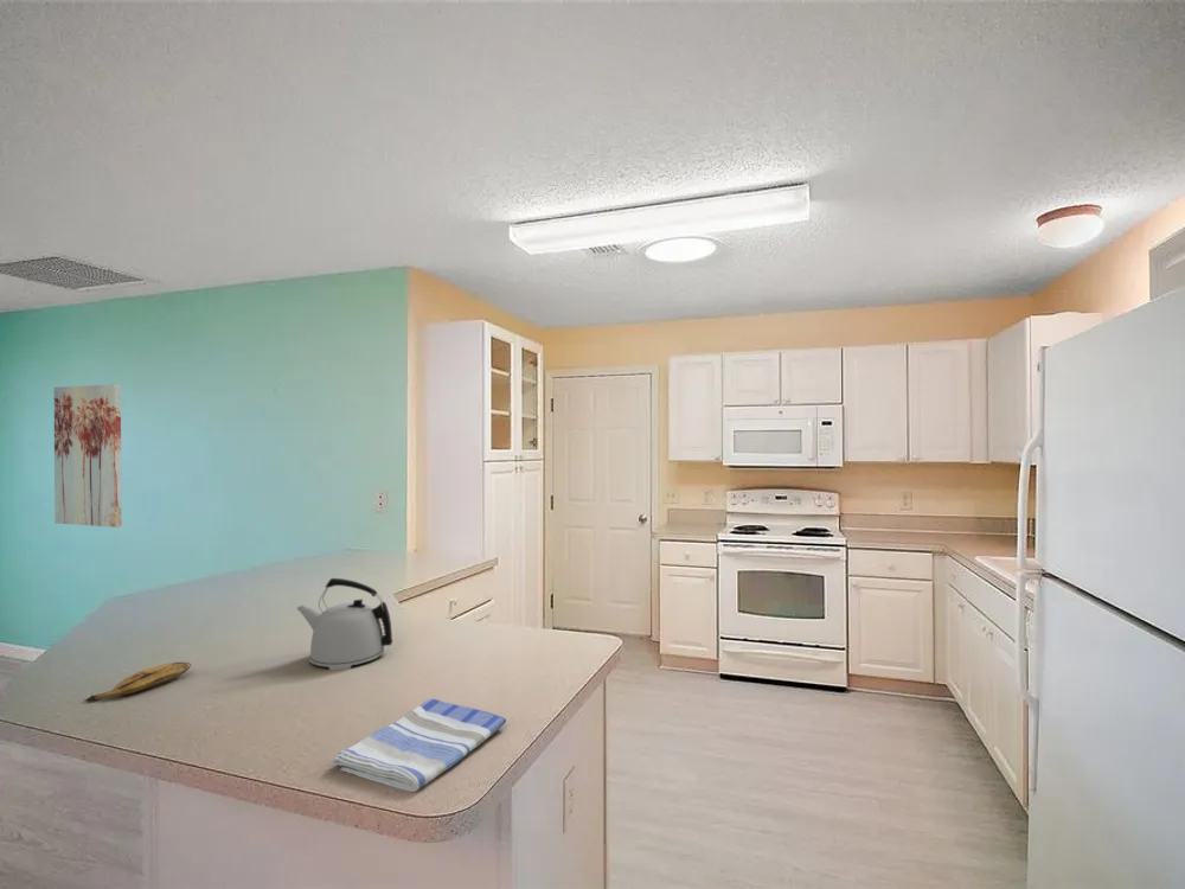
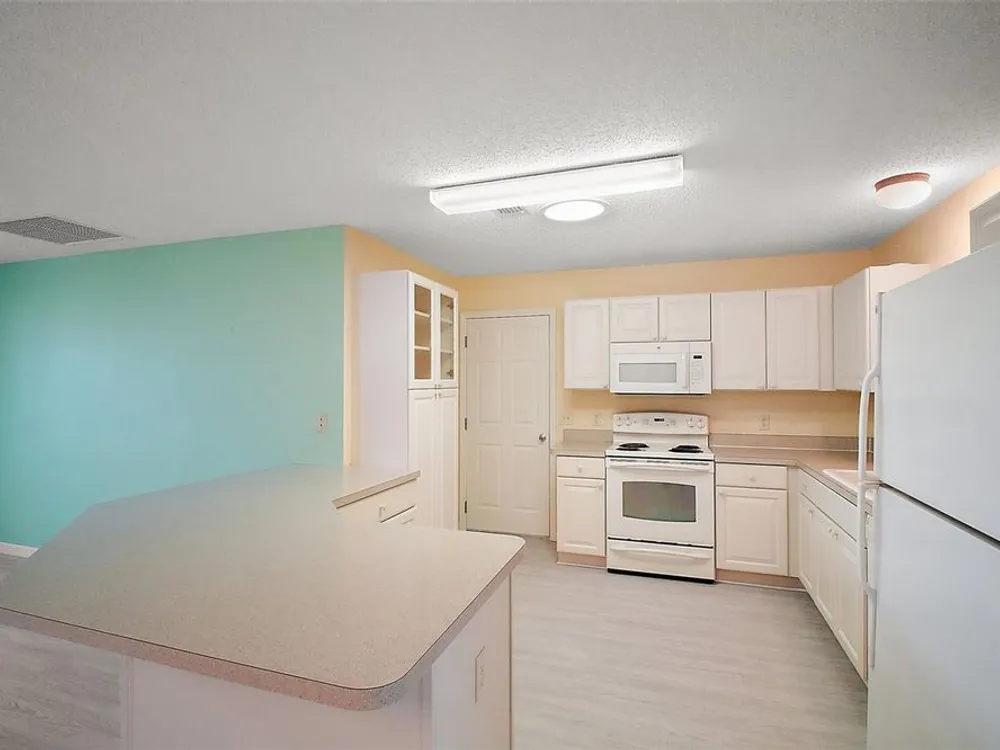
- banana (145, 678)
- wall art (87, 455)
- kettle (345, 618)
- dish towel (424, 738)
